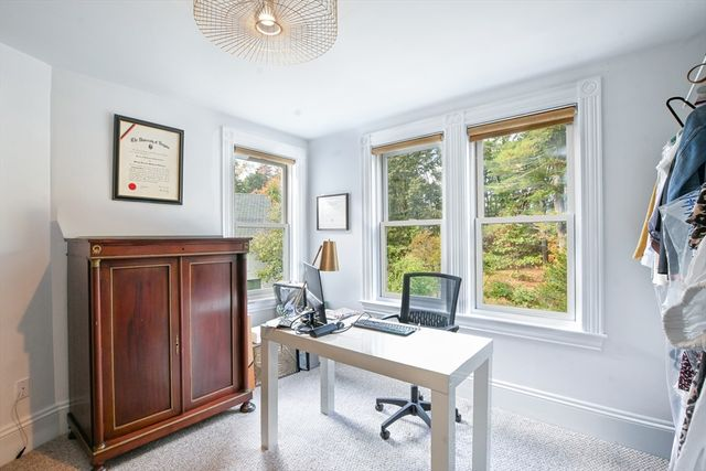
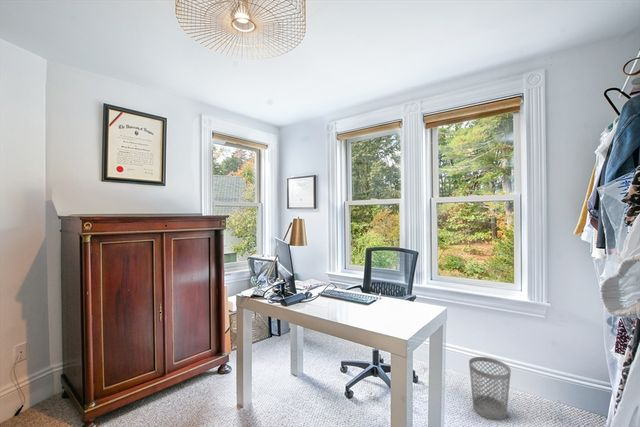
+ wastebasket (489, 387)
